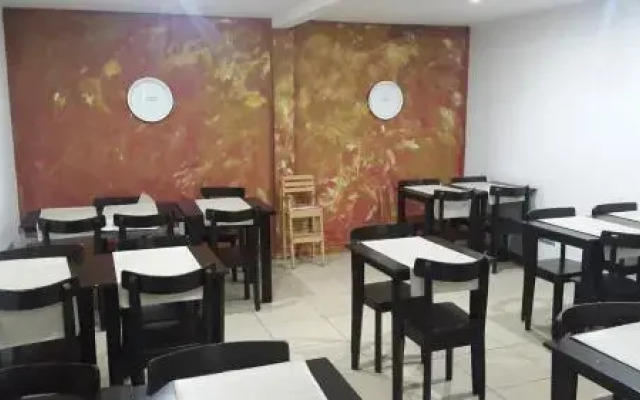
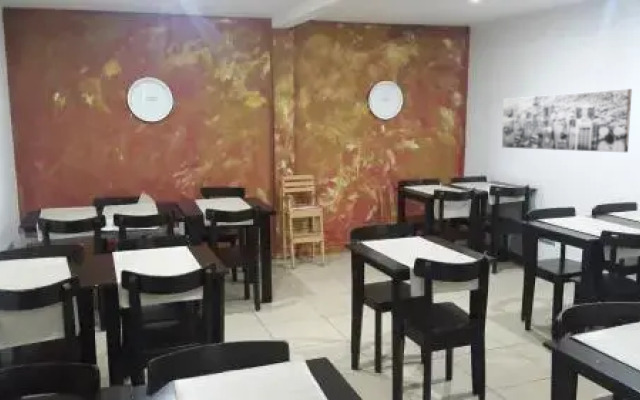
+ wall art (557, 122)
